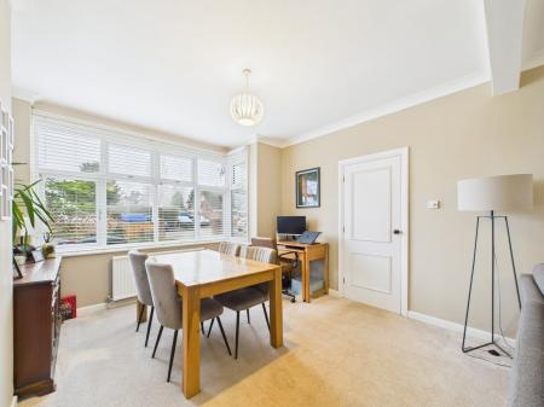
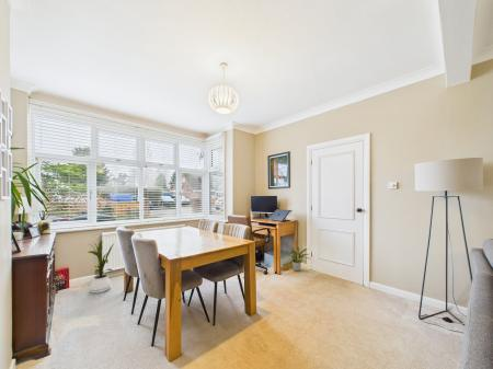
+ house plant (100, 263)
+ potted plant (297, 258)
